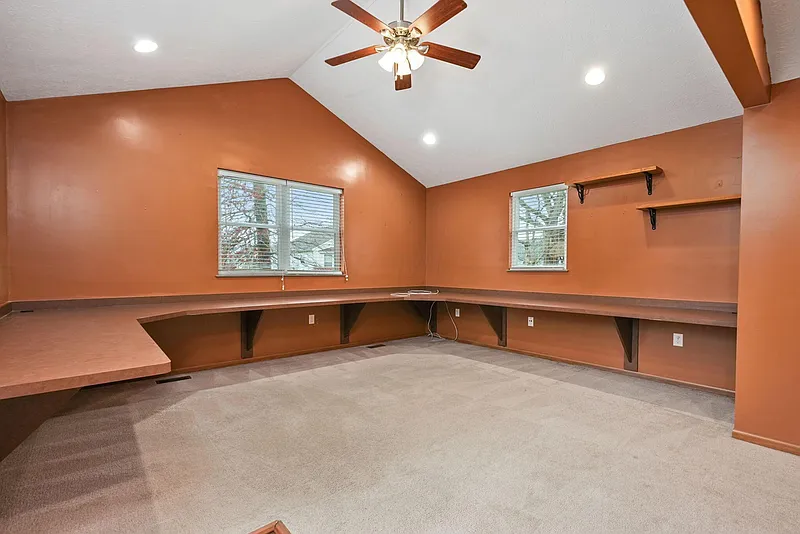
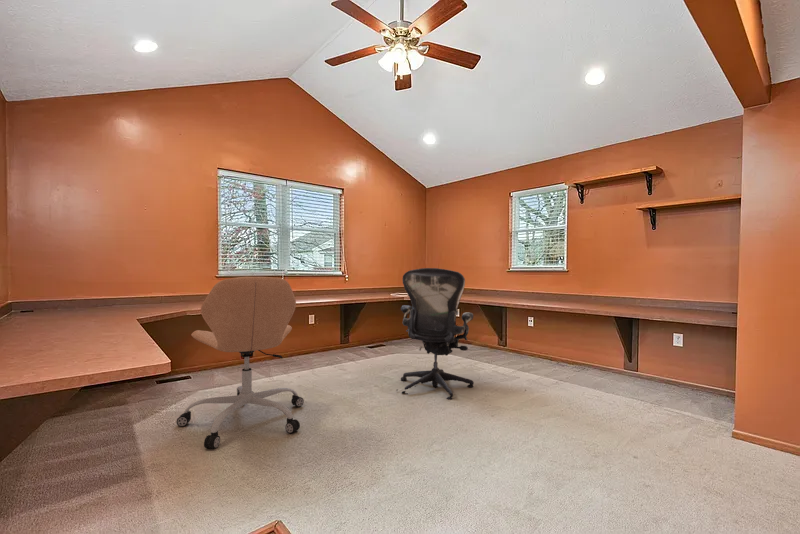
+ office chair (246, 347)
+ office chair (434, 327)
